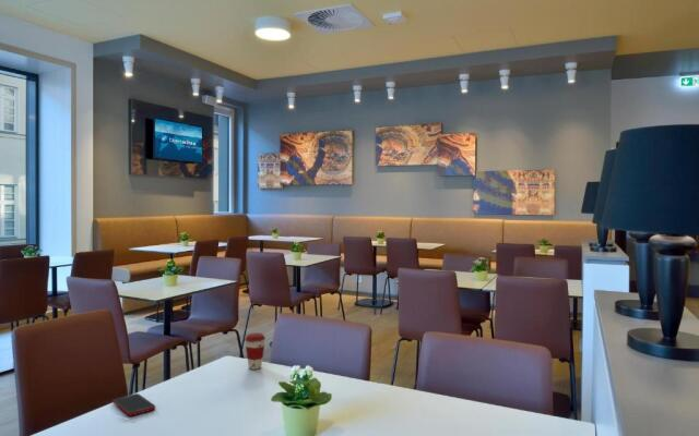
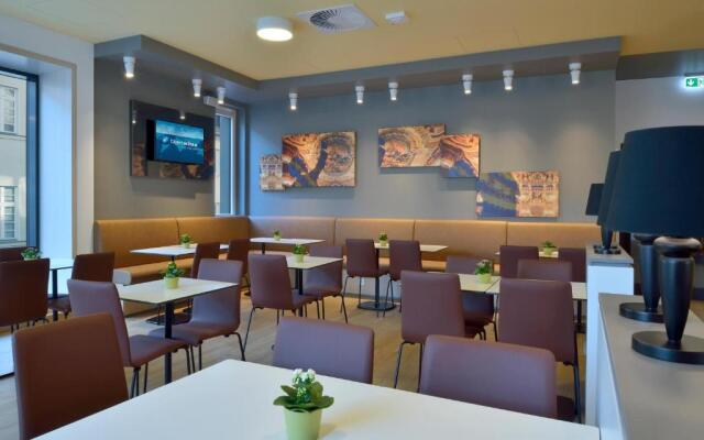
- cell phone (133, 404)
- coffee cup (254, 351)
